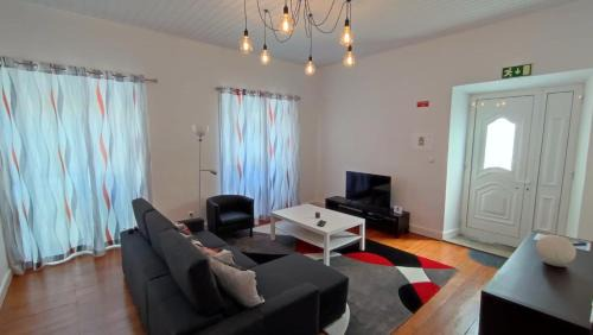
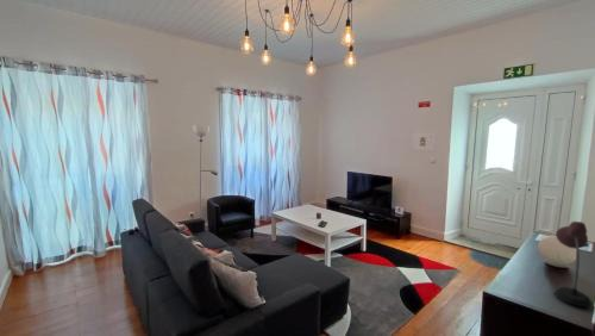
+ desk lamp (576, 259)
